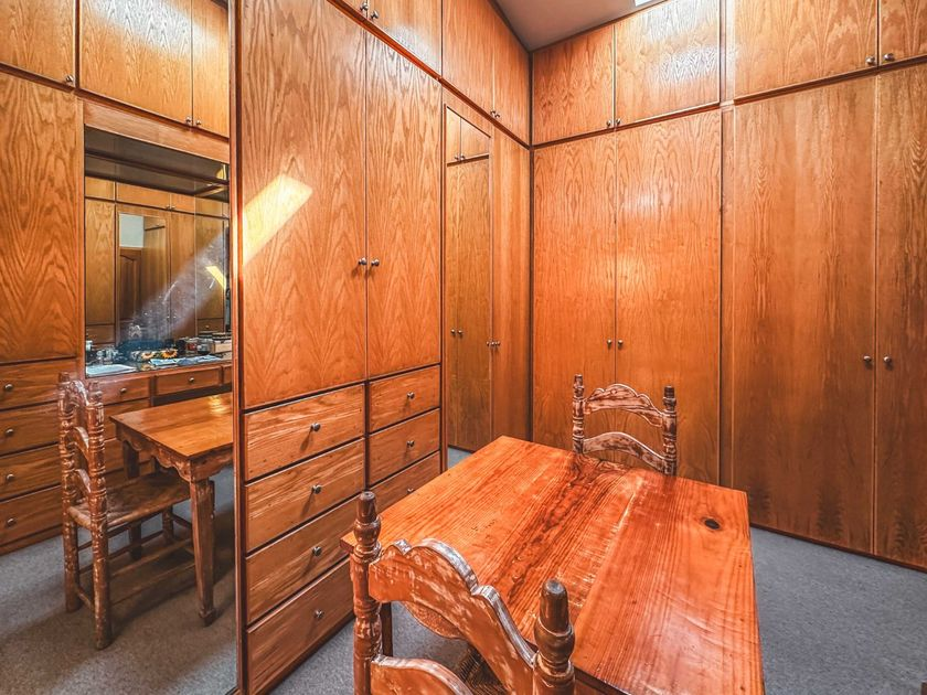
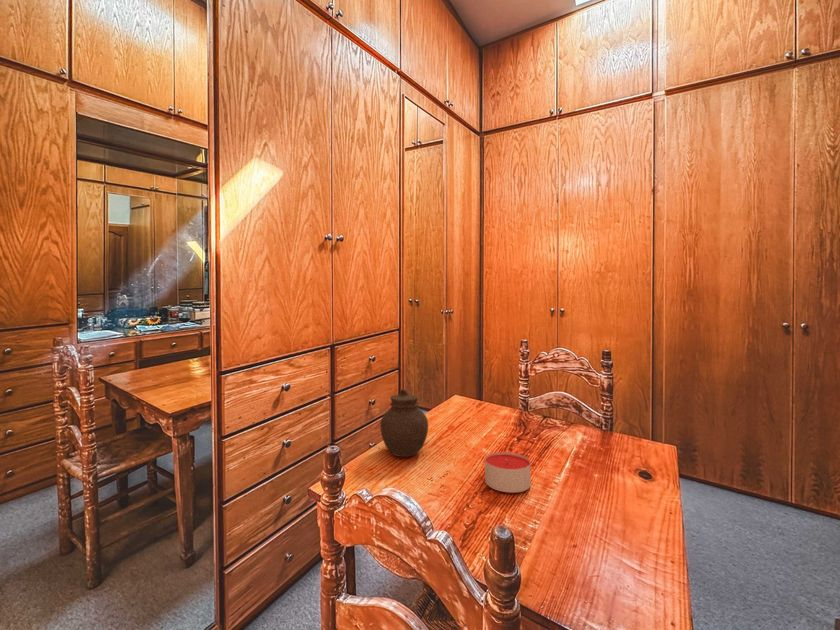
+ jar (404, 421)
+ candle (507, 470)
